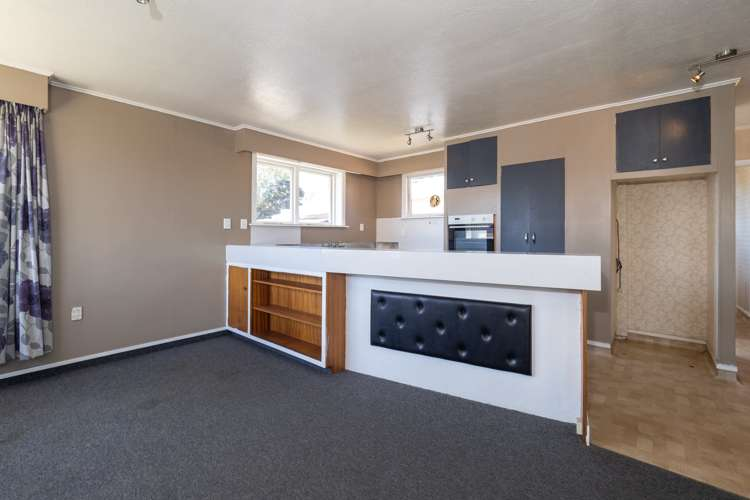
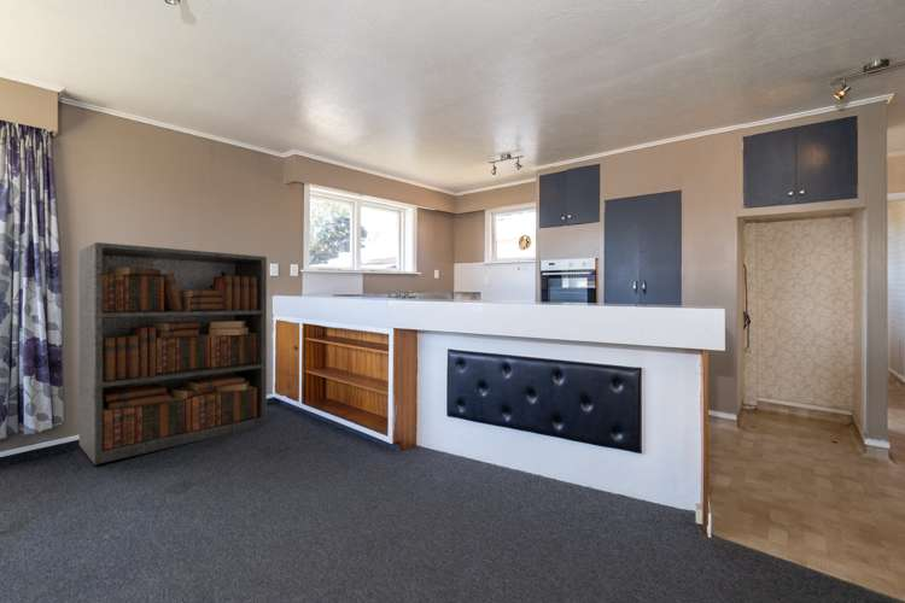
+ bookcase (180, 344)
